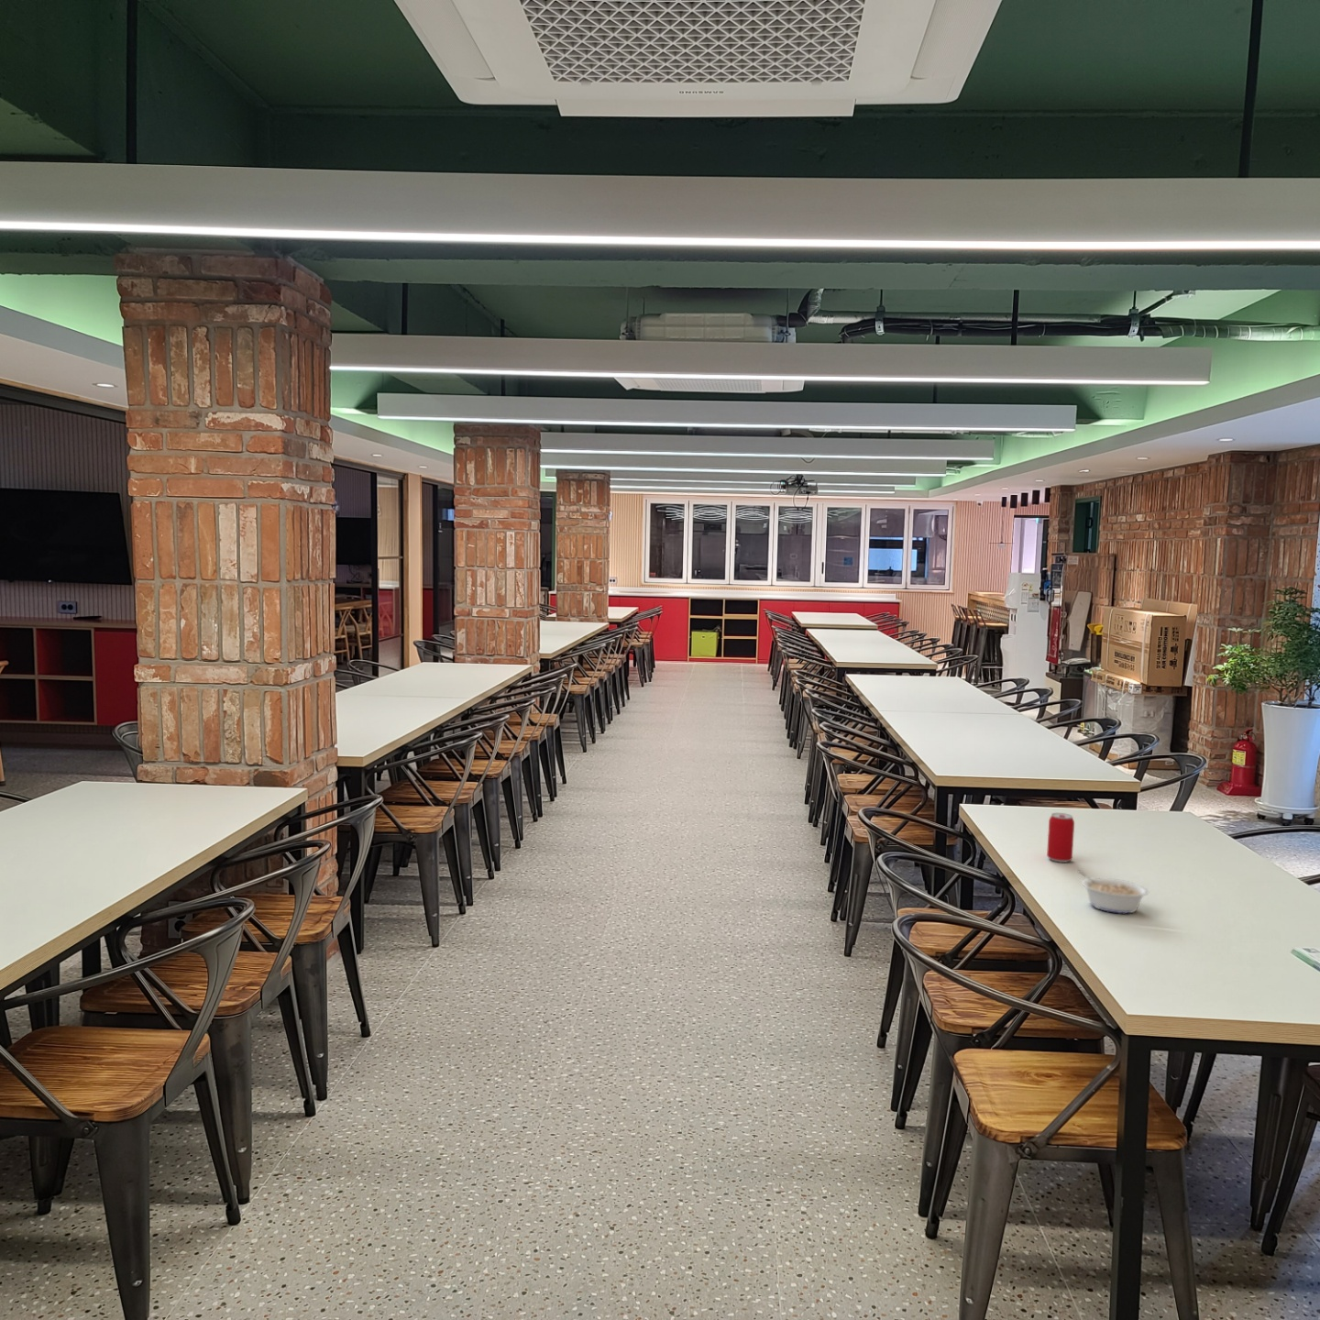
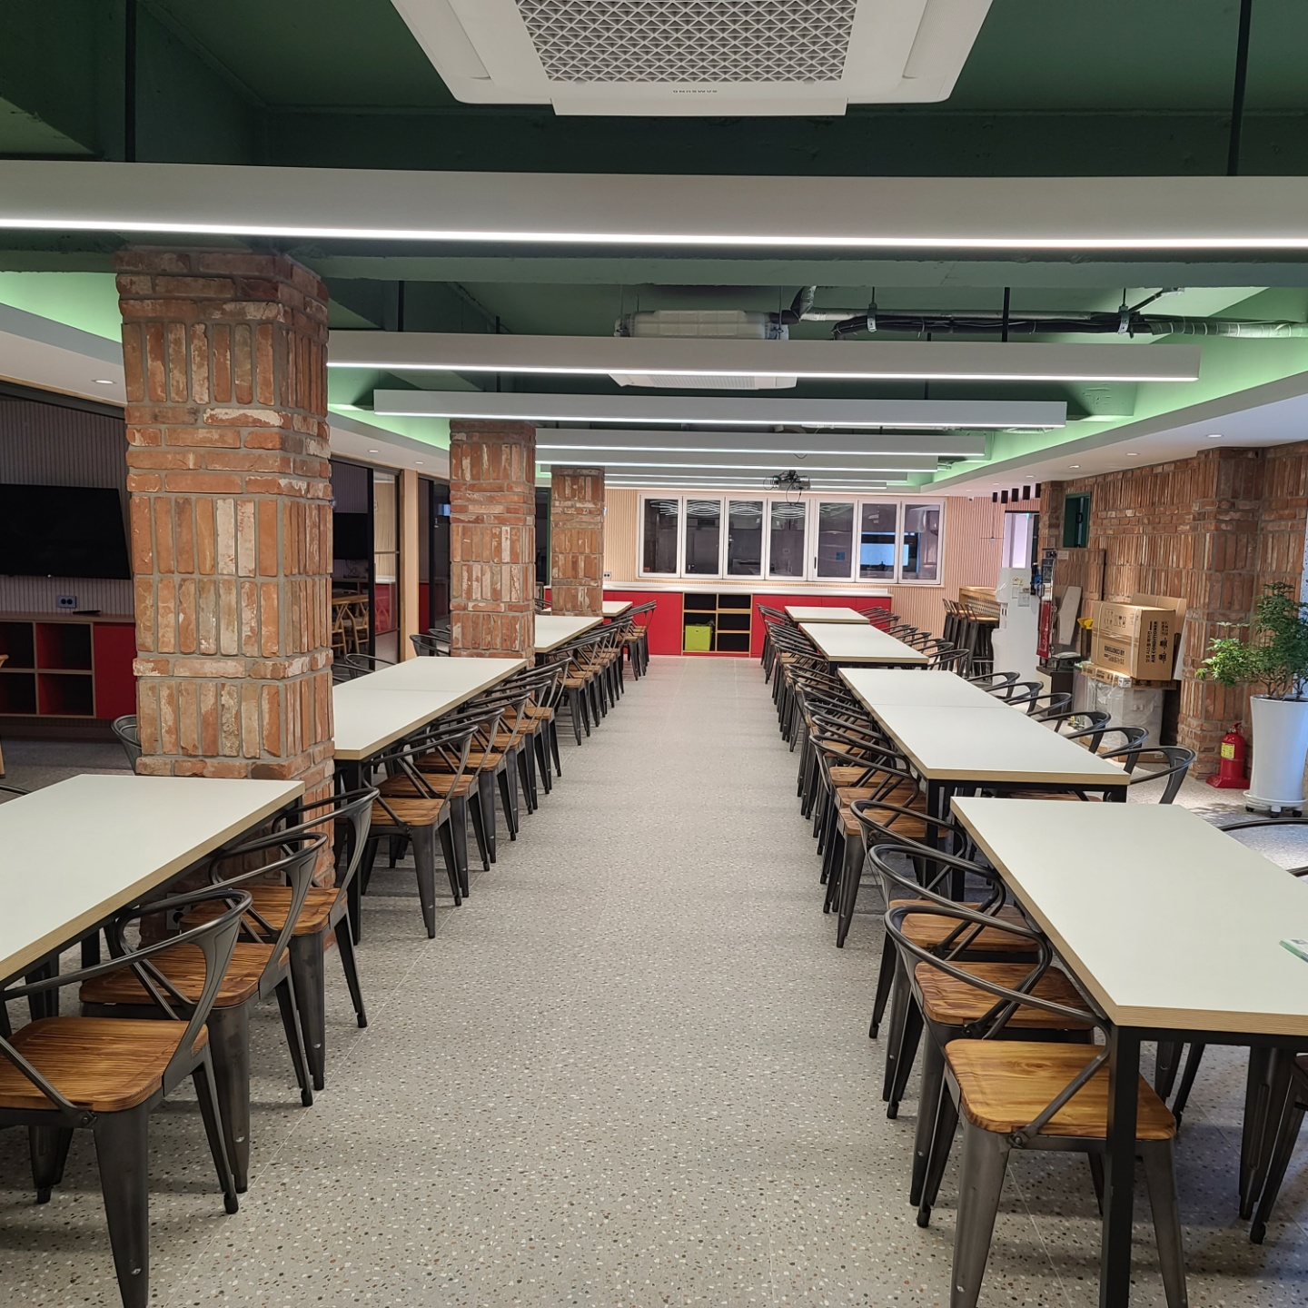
- beverage can (1060, 836)
- legume (1111, 893)
